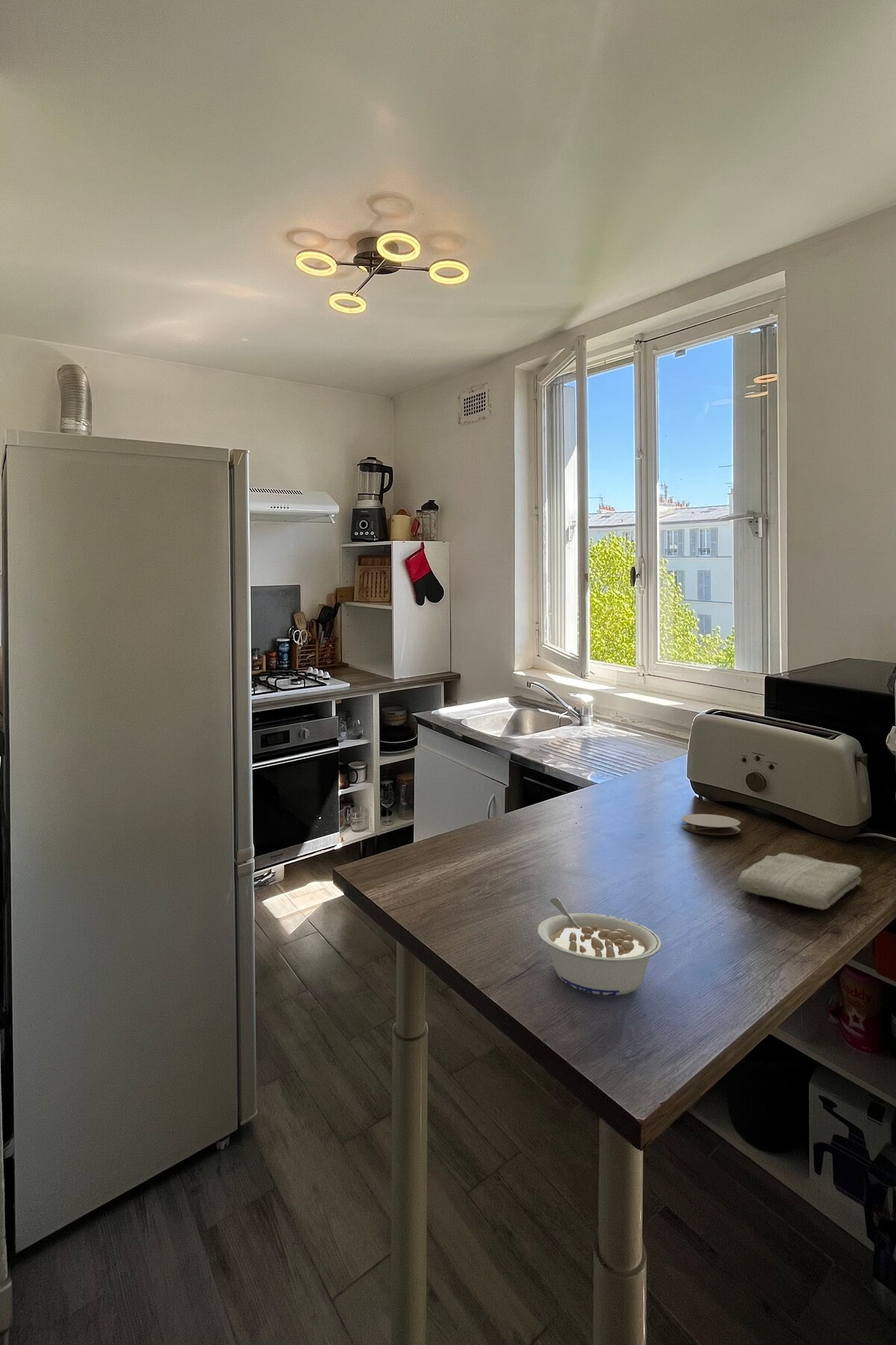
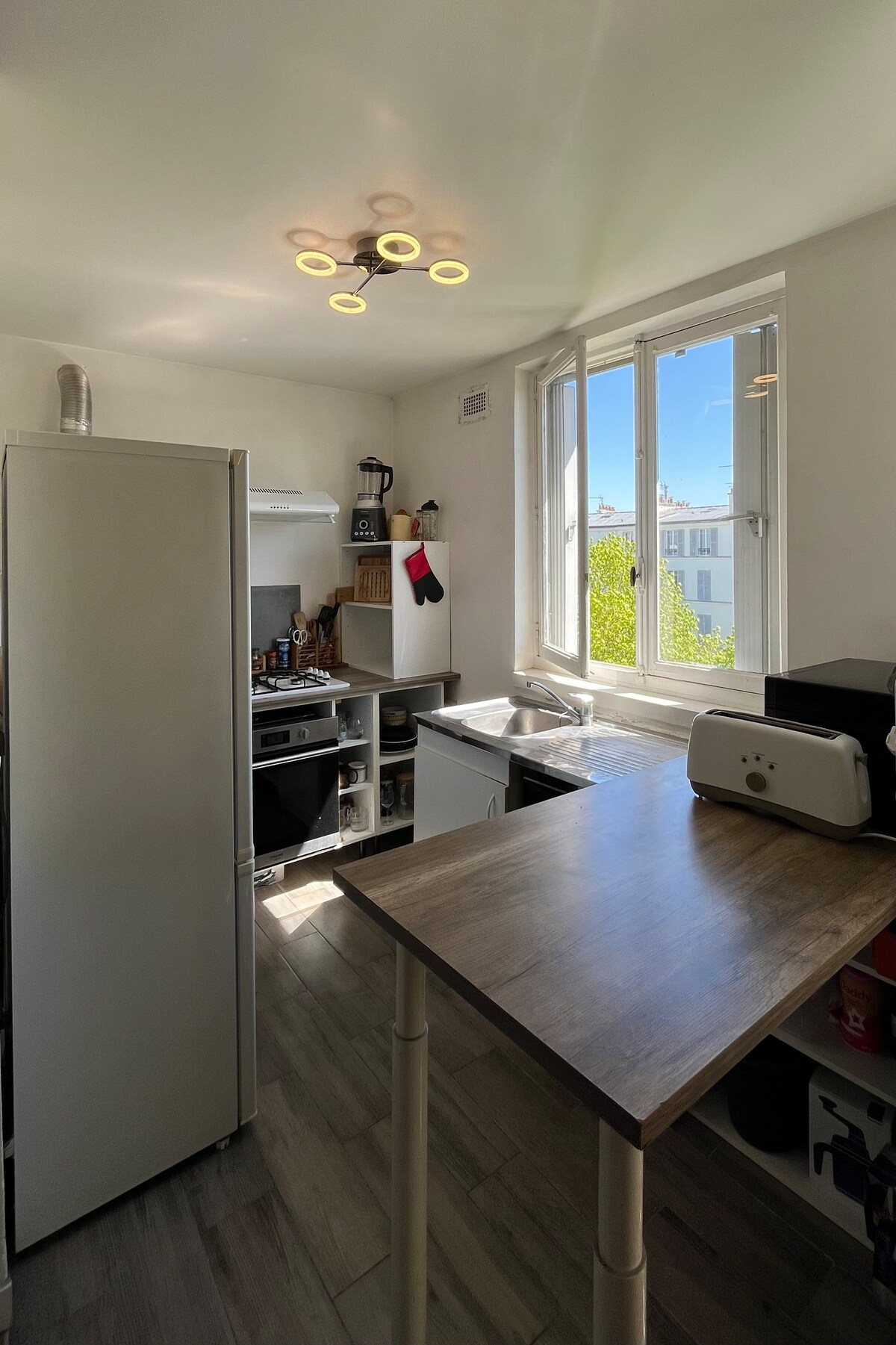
- legume (593, 950)
- coaster (710, 824)
- washcloth (801, 877)
